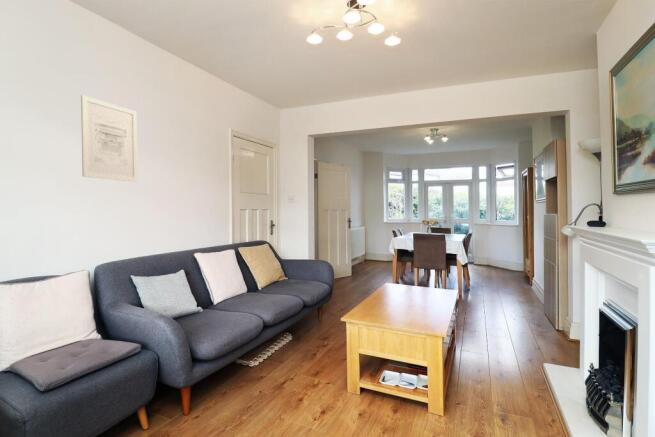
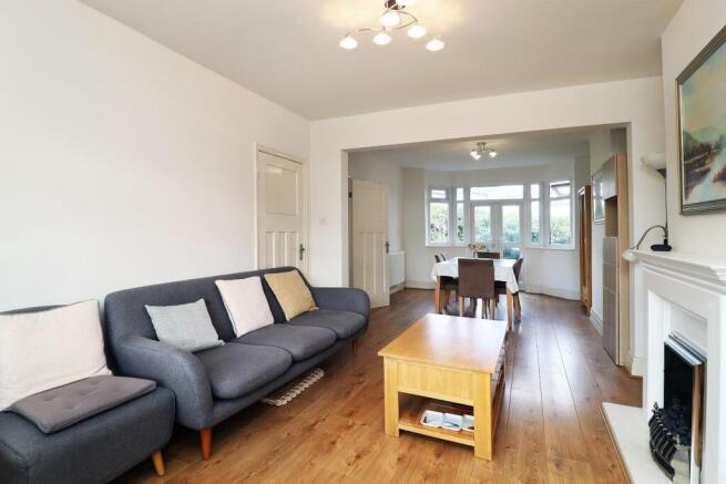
- wall art (111, 141)
